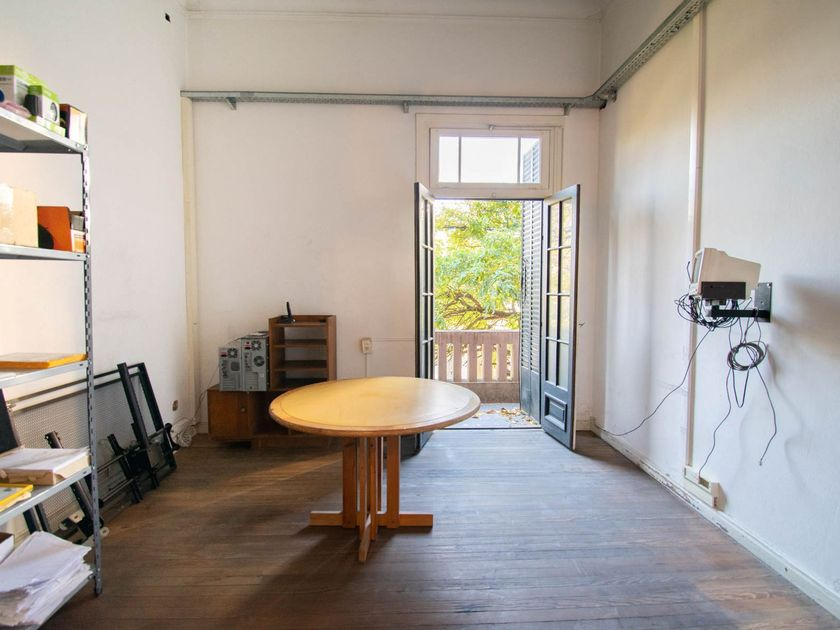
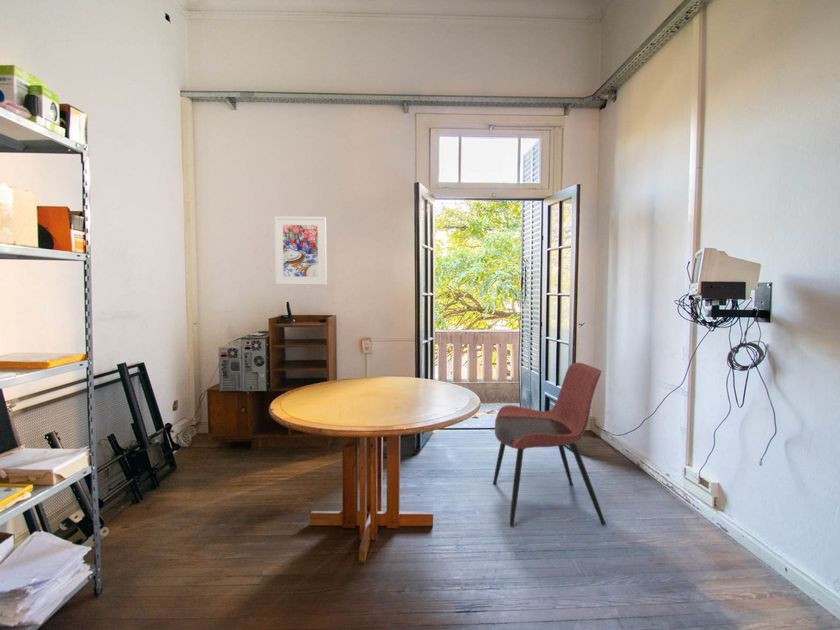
+ dining chair (544, 435)
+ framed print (300, 250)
